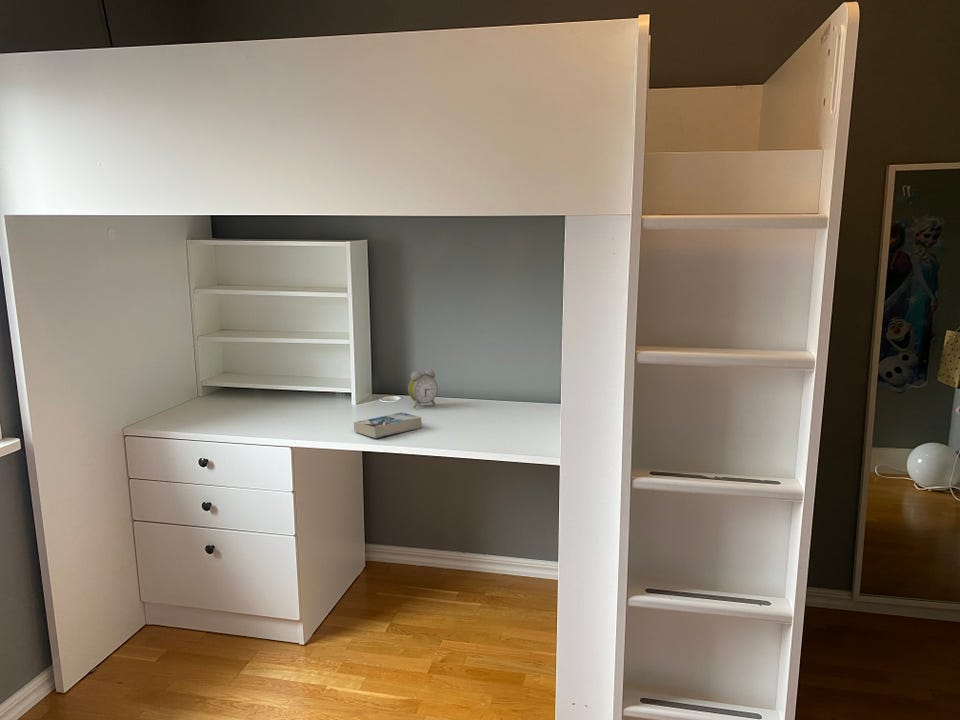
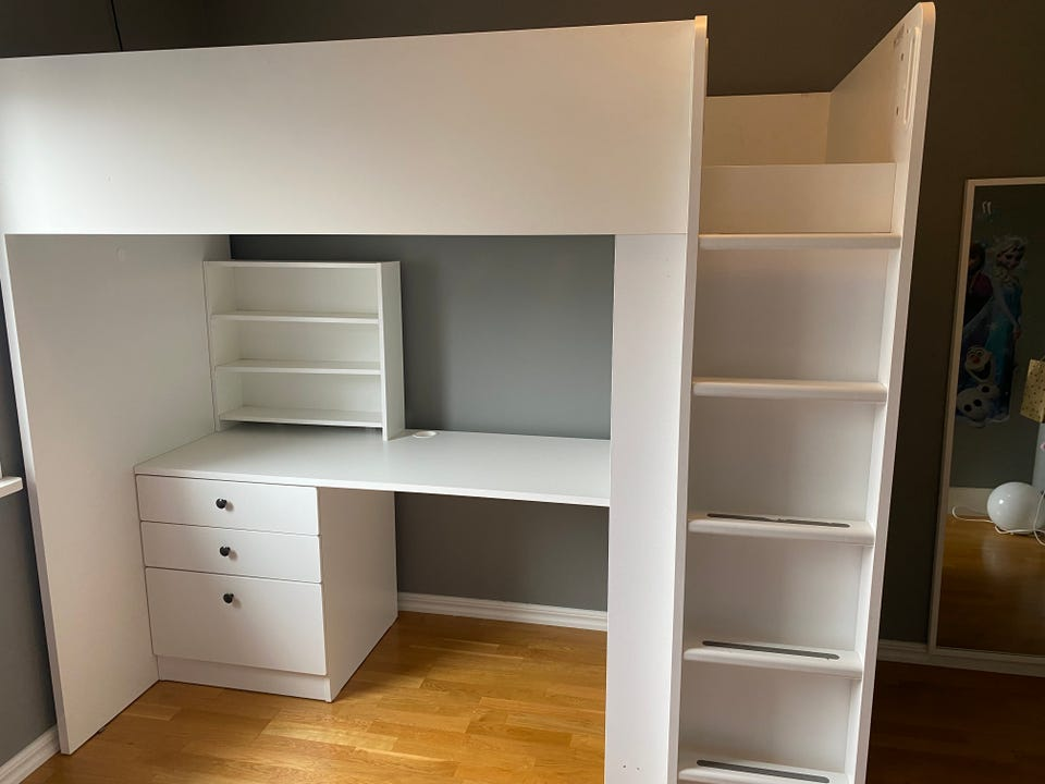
- alarm clock (422, 388)
- book (388, 424)
